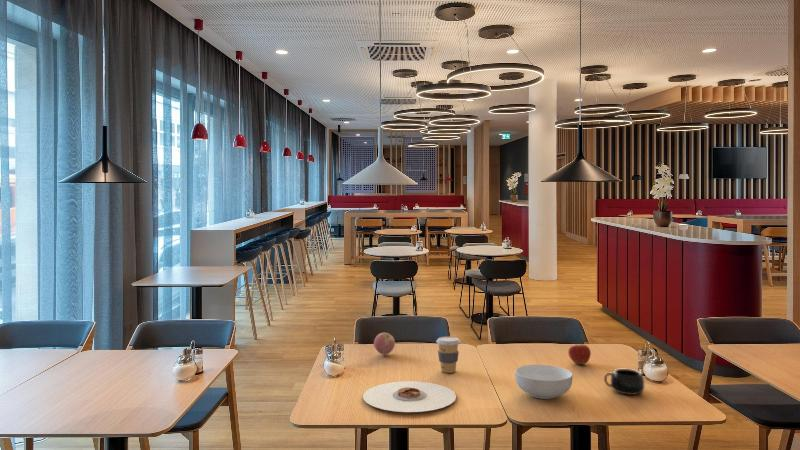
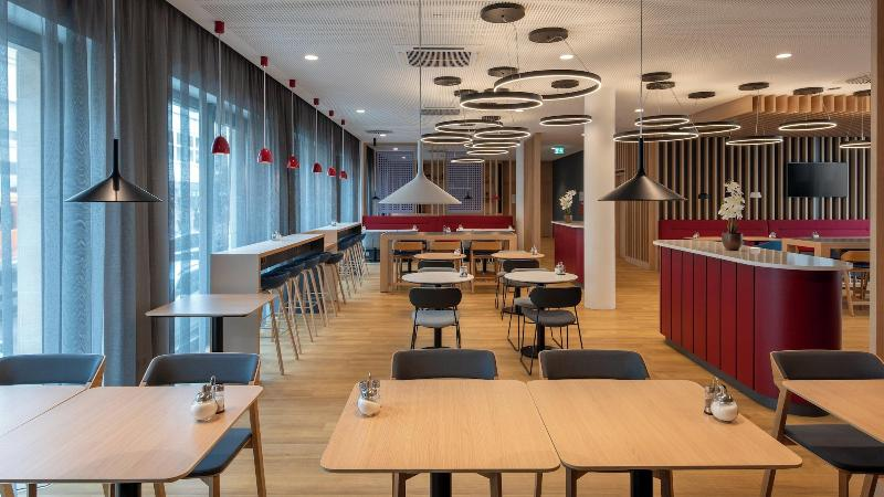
- coffee cup (448, 354)
- apple (384, 343)
- mug (623, 381)
- cereal bowl (543, 383)
- apple (579, 352)
- plate (409, 392)
